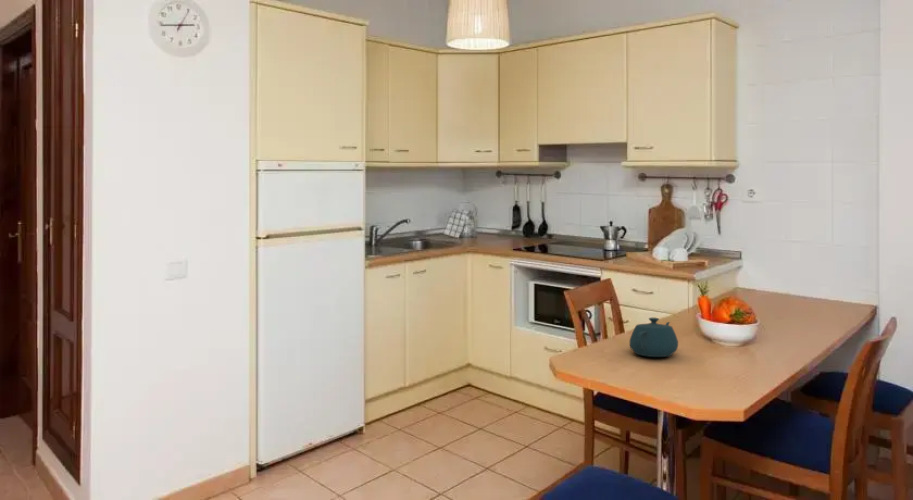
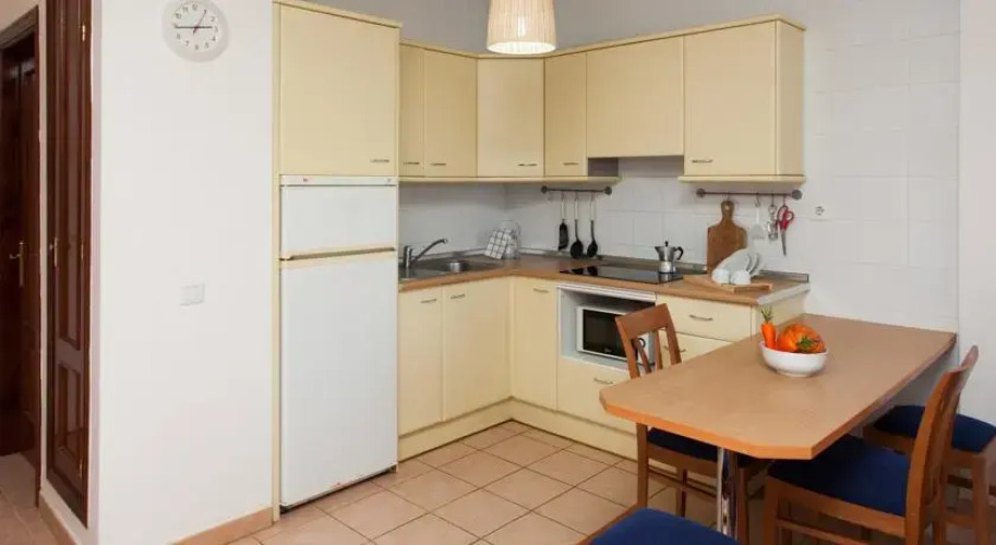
- teapot (654, 336)
